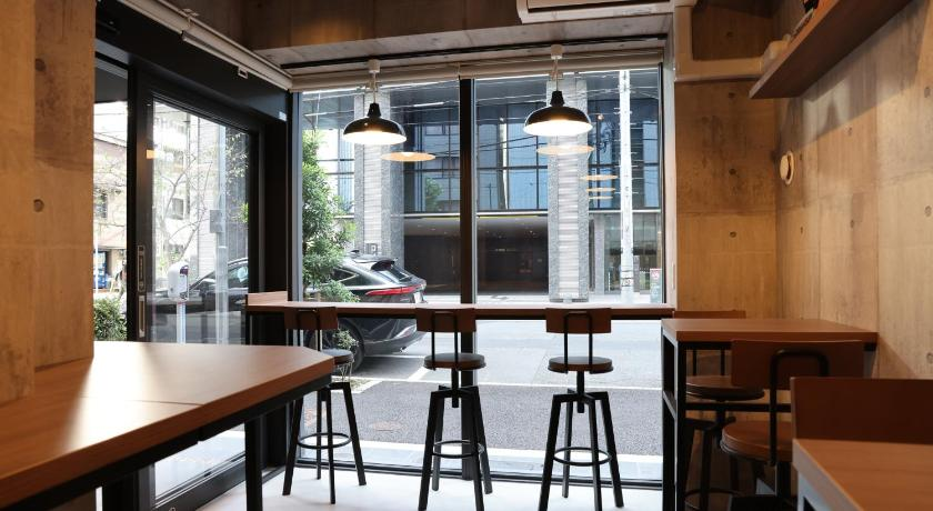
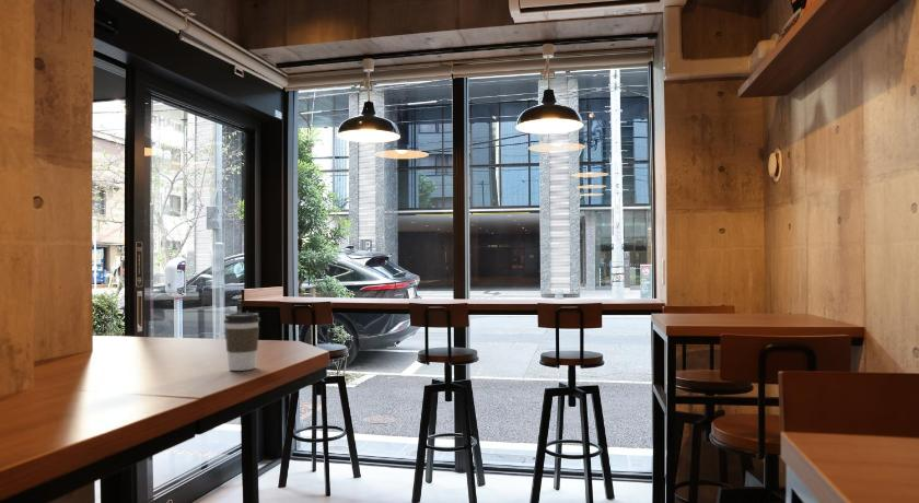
+ coffee cup (242, 341)
